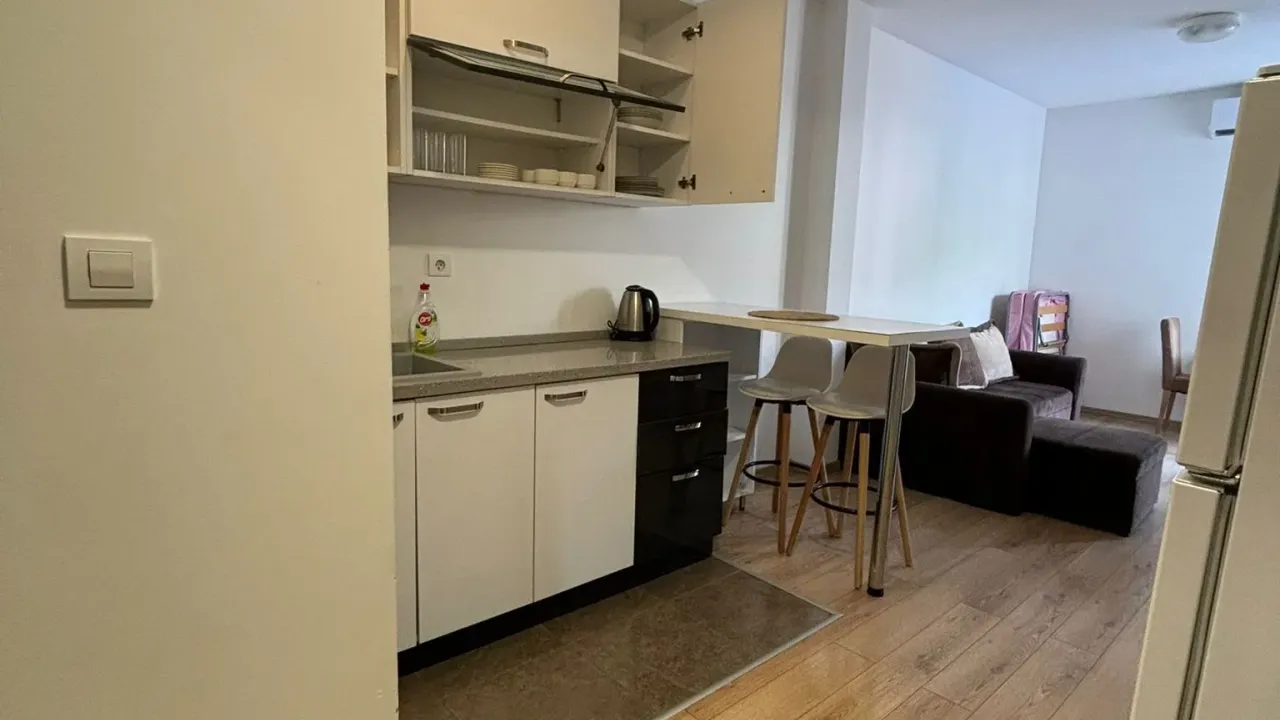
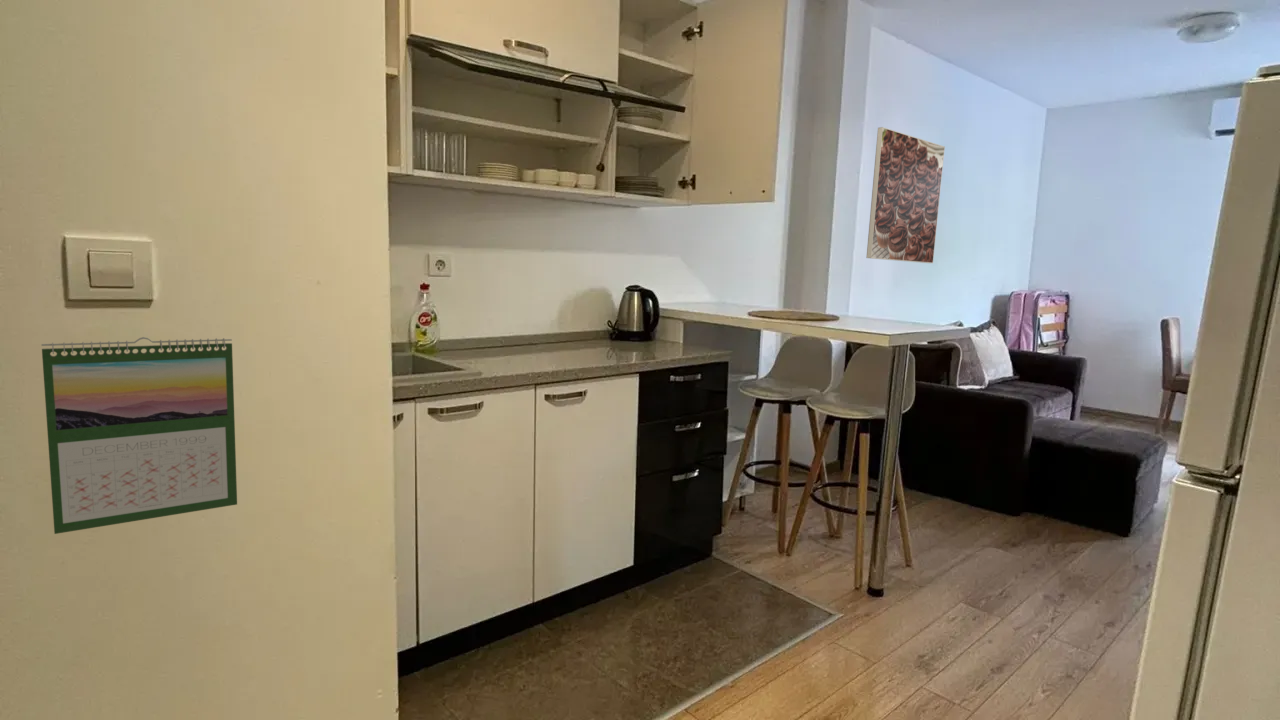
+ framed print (907, 199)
+ calendar (147, 428)
